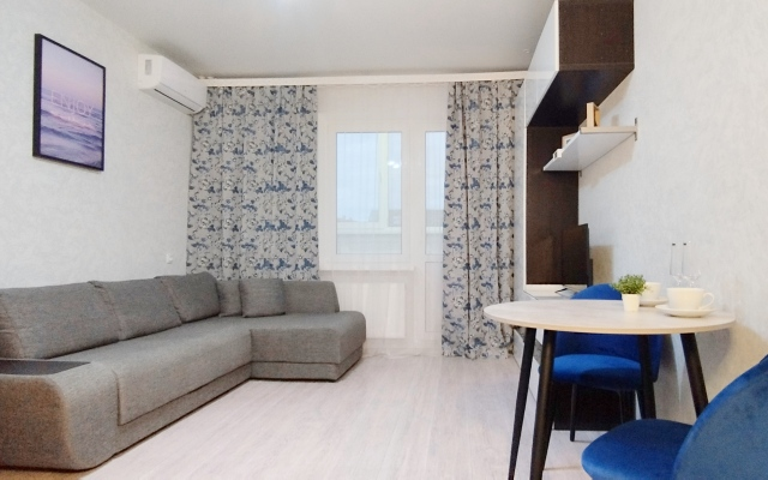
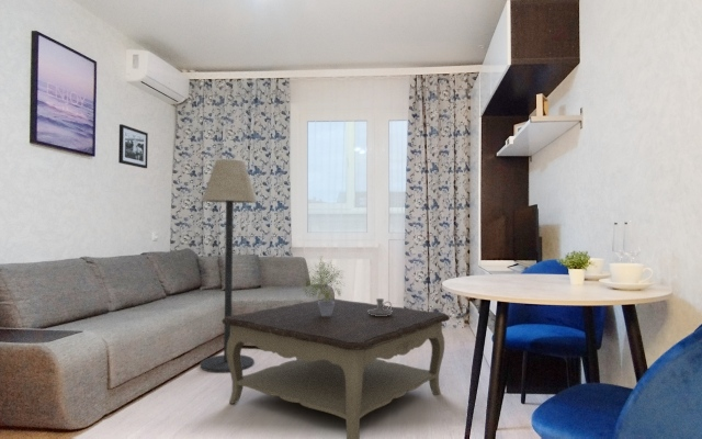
+ picture frame (134, 147)
+ potted plant (324, 285)
+ floor lamp (228, 262)
+ coffee table (338, 356)
+ candle holder (382, 306)
